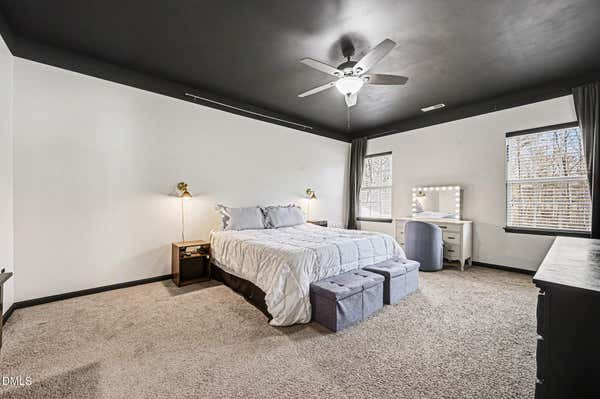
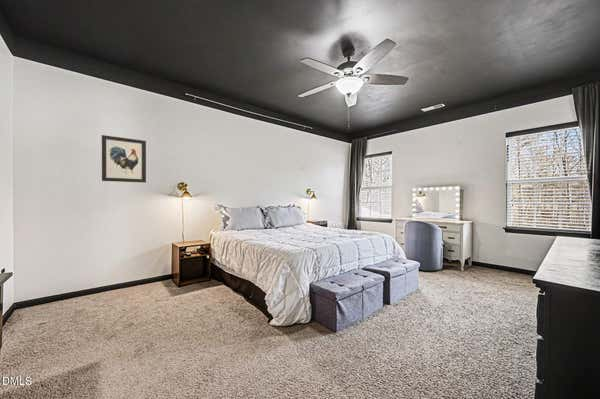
+ wall art (124, 160)
